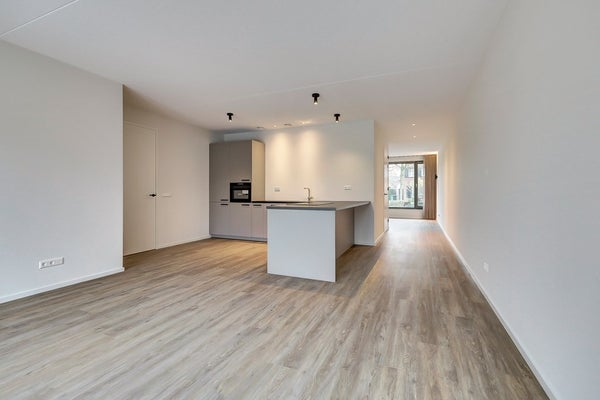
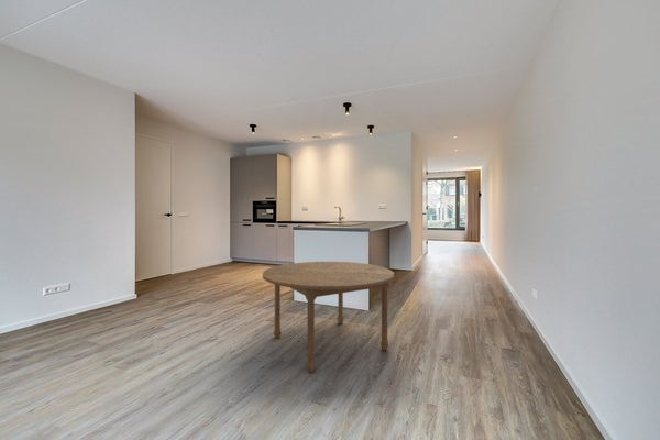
+ dining table (339, 307)
